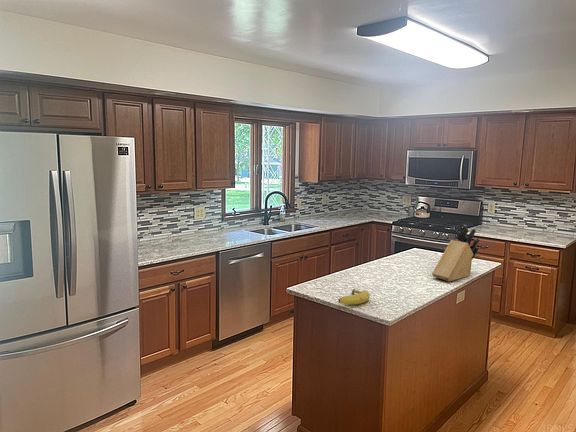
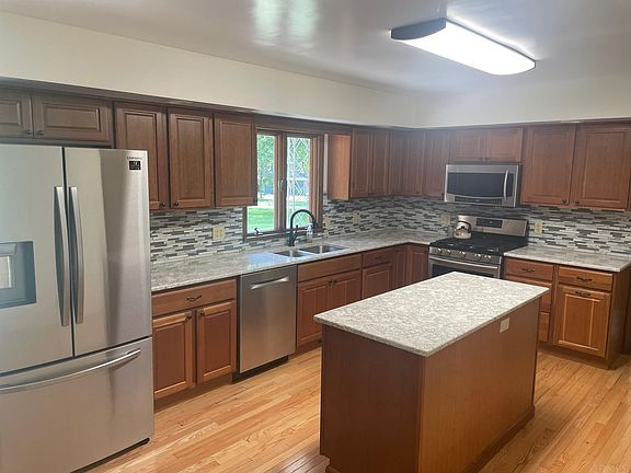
- fruit (352, 295)
- knife block (457, 251)
